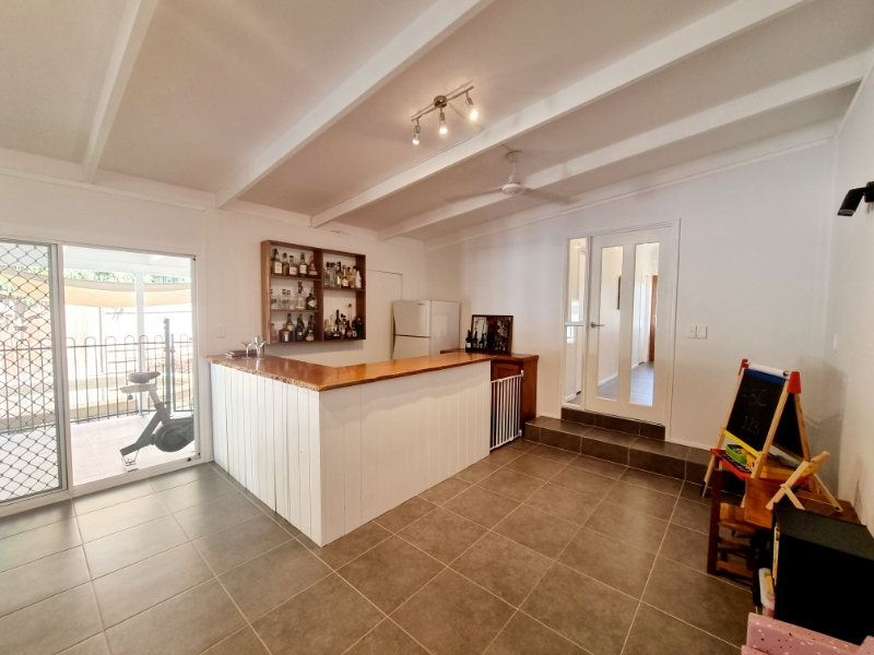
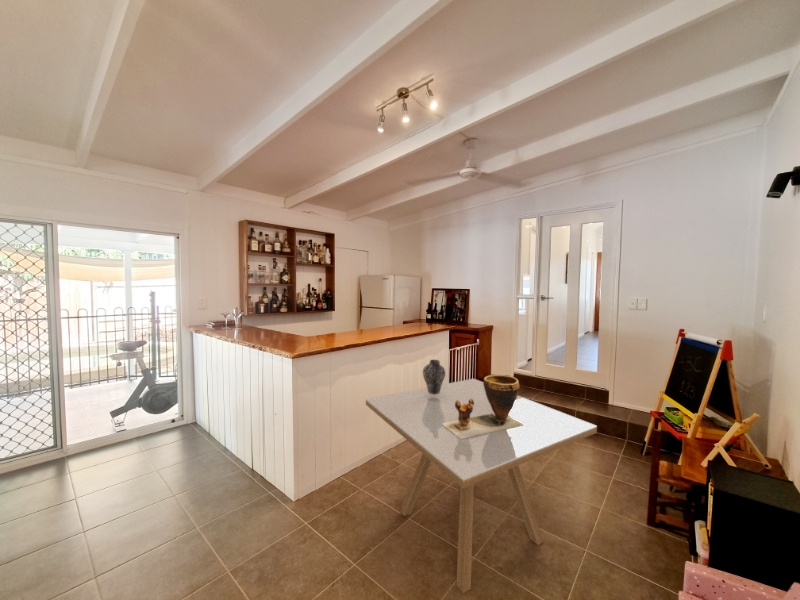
+ ceramic jug (431, 376)
+ dining table (468, 469)
+ clay pot (488, 400)
